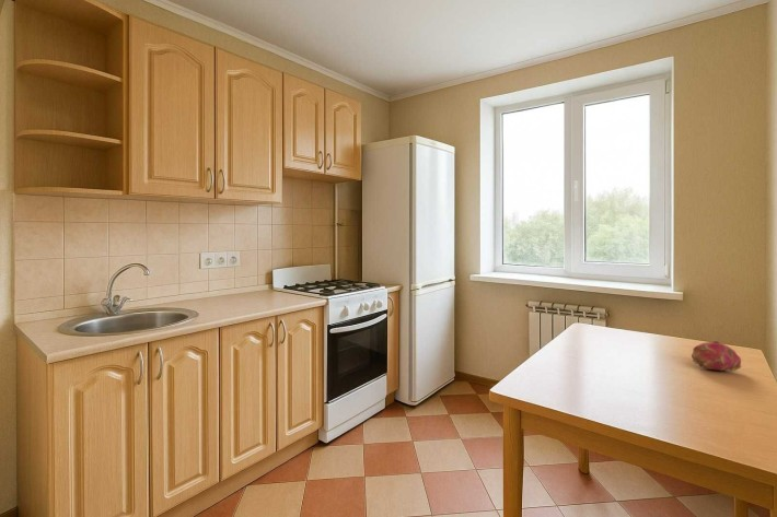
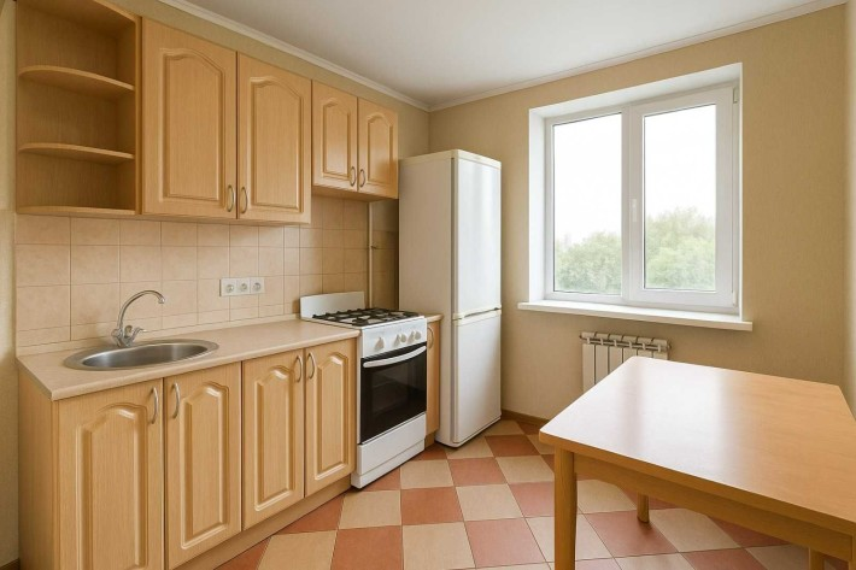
- fruit (716, 355)
